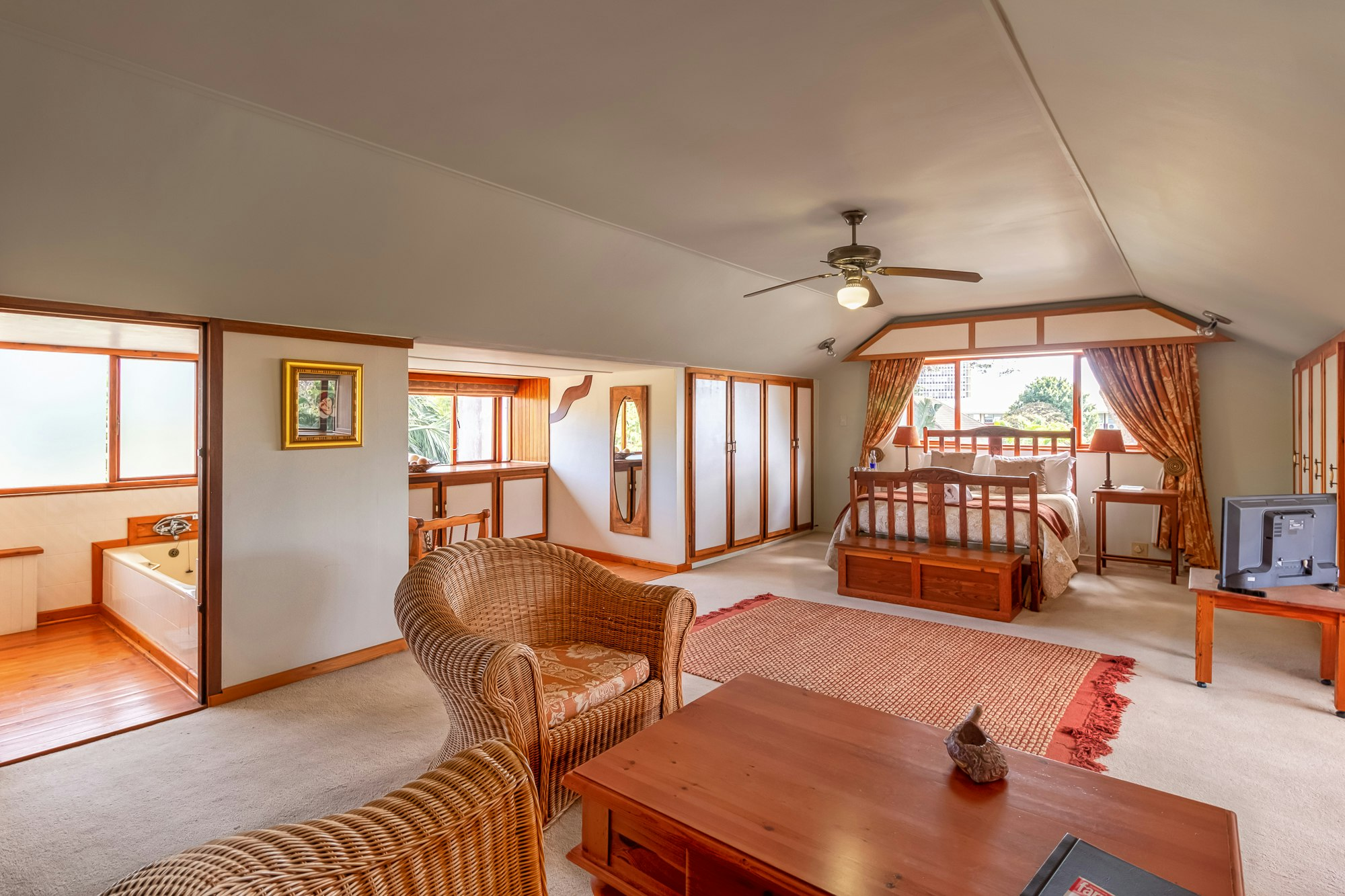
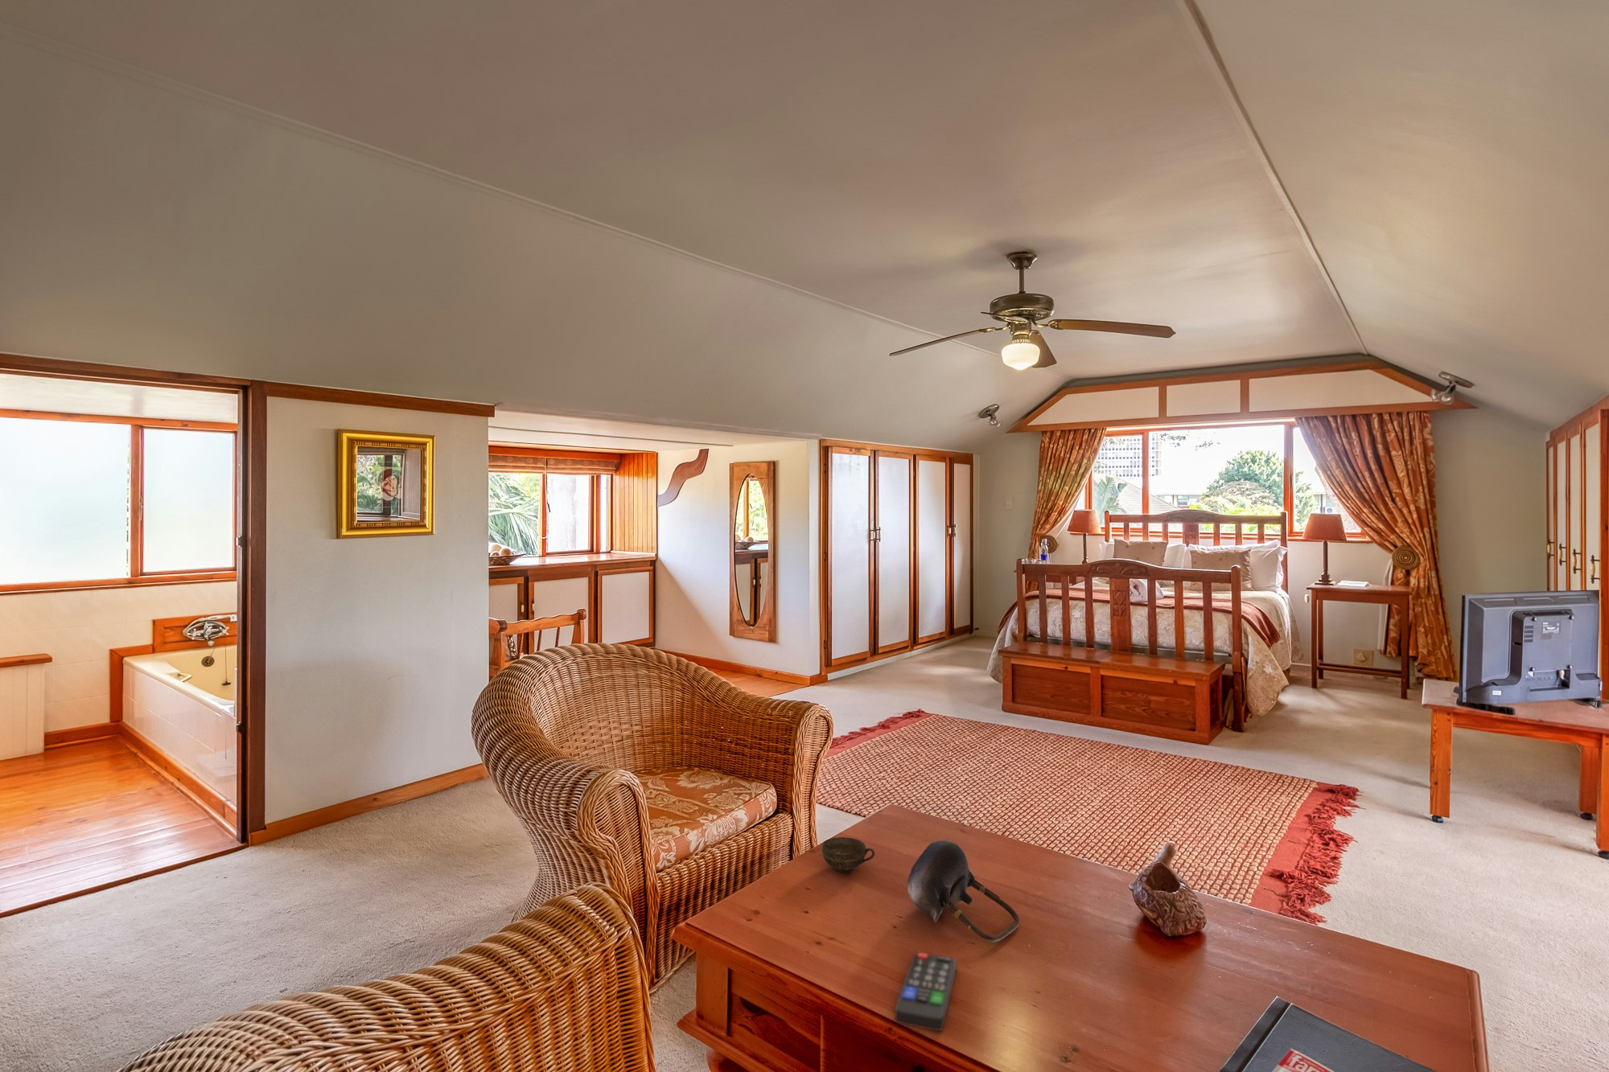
+ cup (848, 857)
+ teapot (962, 883)
+ remote control (927, 987)
